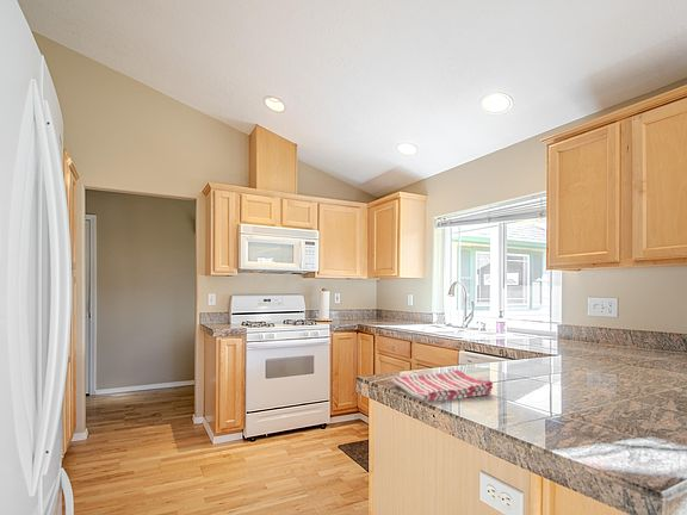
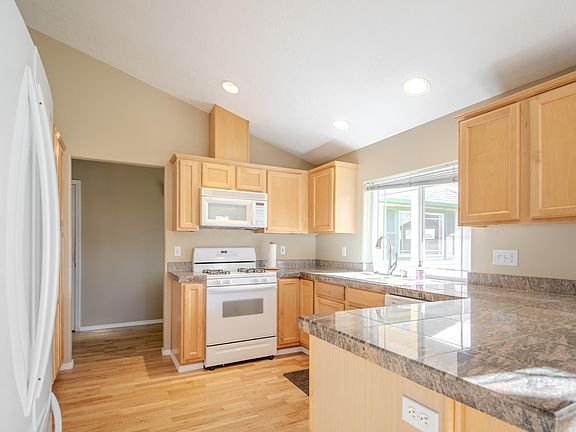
- dish towel (440, 383)
